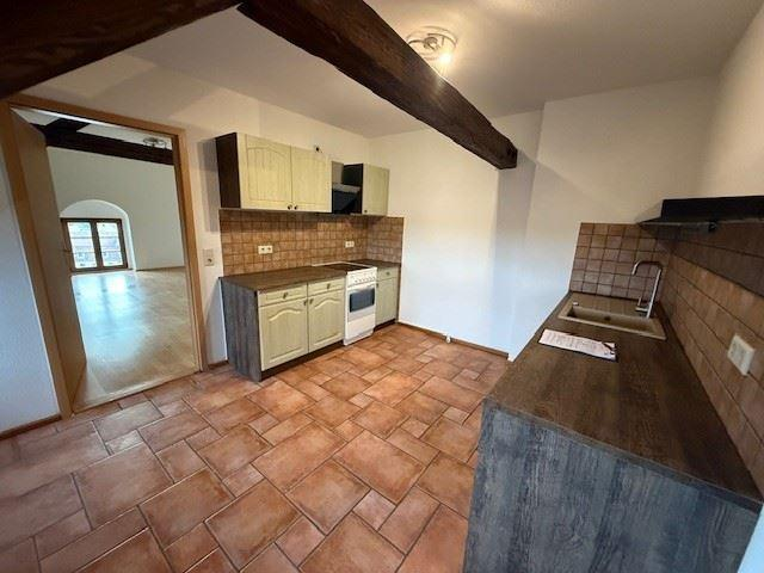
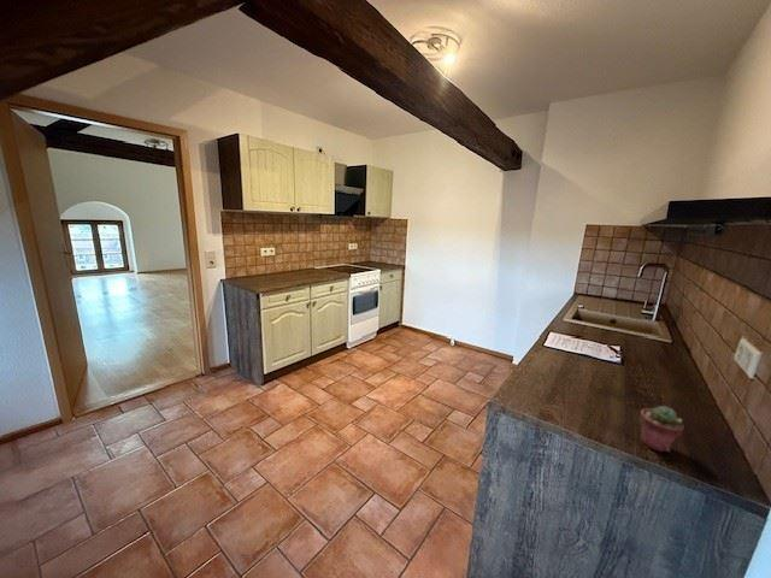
+ potted succulent (659, 425)
